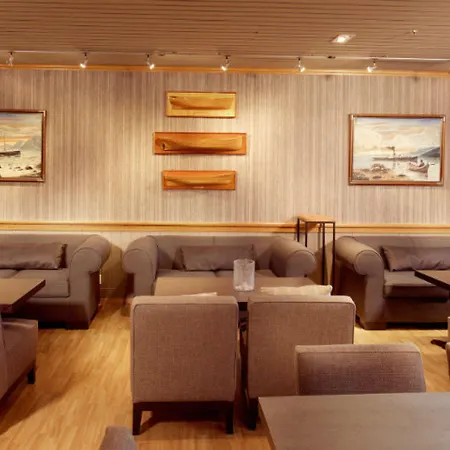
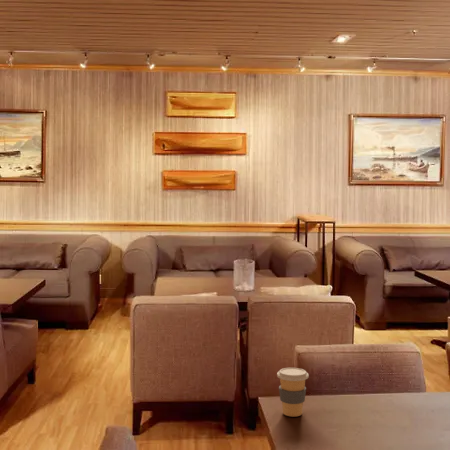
+ coffee cup (292, 392)
